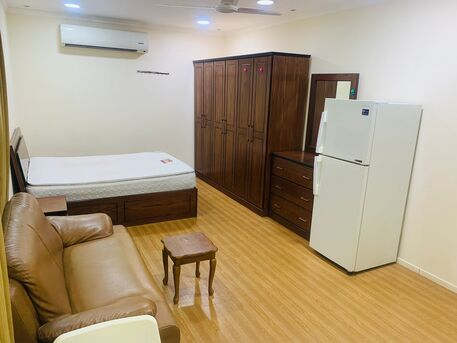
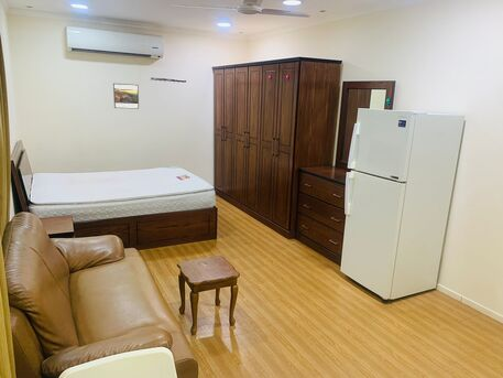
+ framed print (125, 96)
